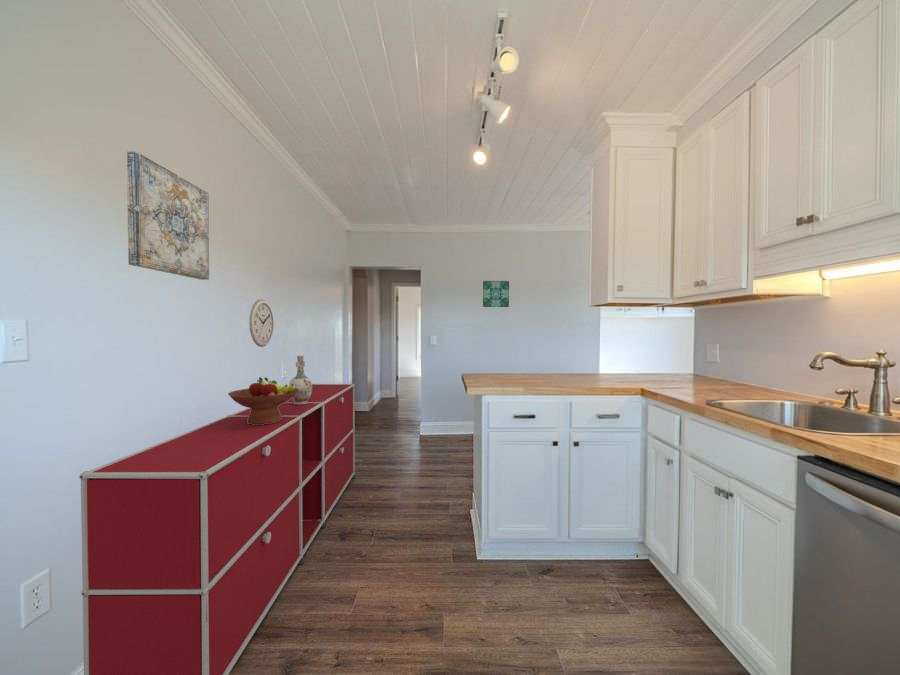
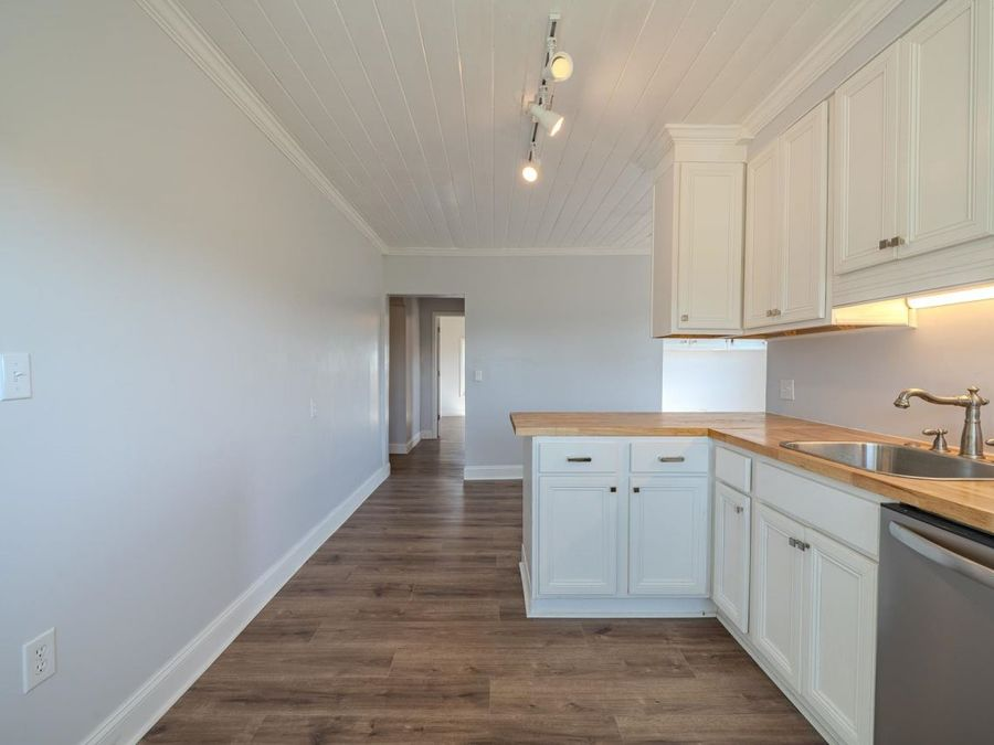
- wall art (173, 224)
- storage cabinet (280, 475)
- vase (300, 379)
- wall art (495, 294)
- wall clock (262, 323)
- fruit bowl (264, 400)
